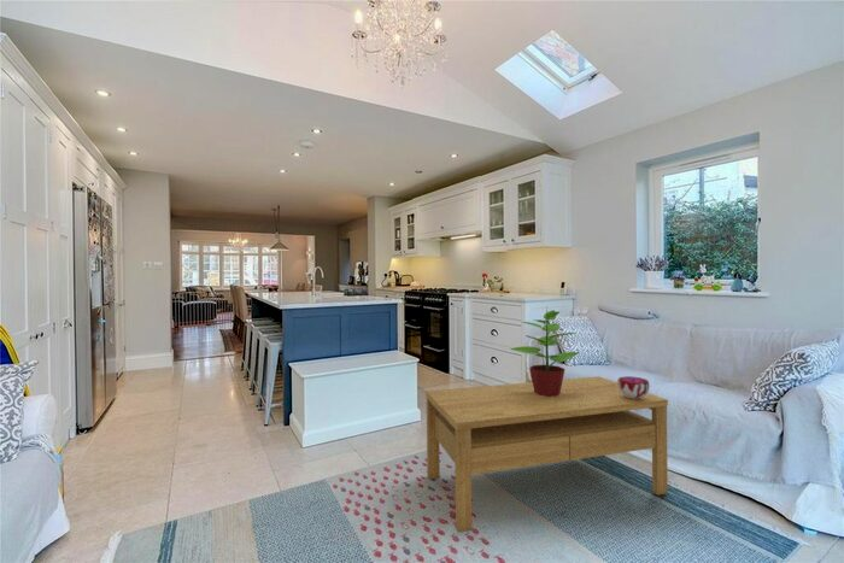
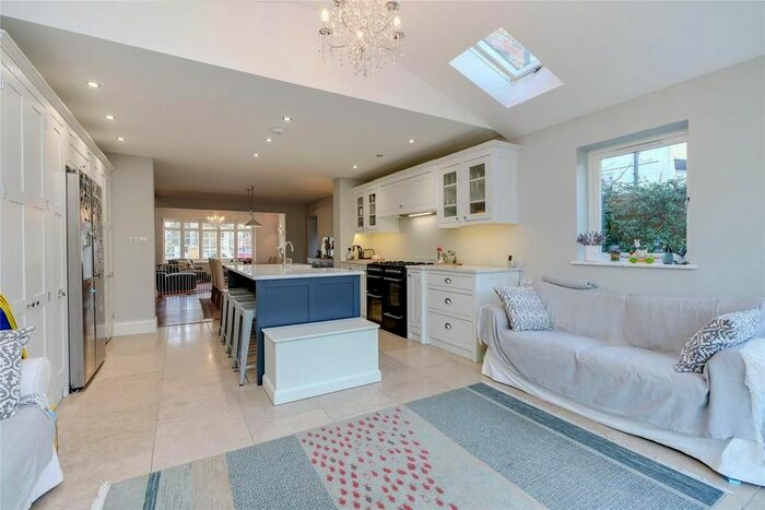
- potted plant (546, 348)
- coffee table (541, 440)
- decorative bowl (633, 388)
